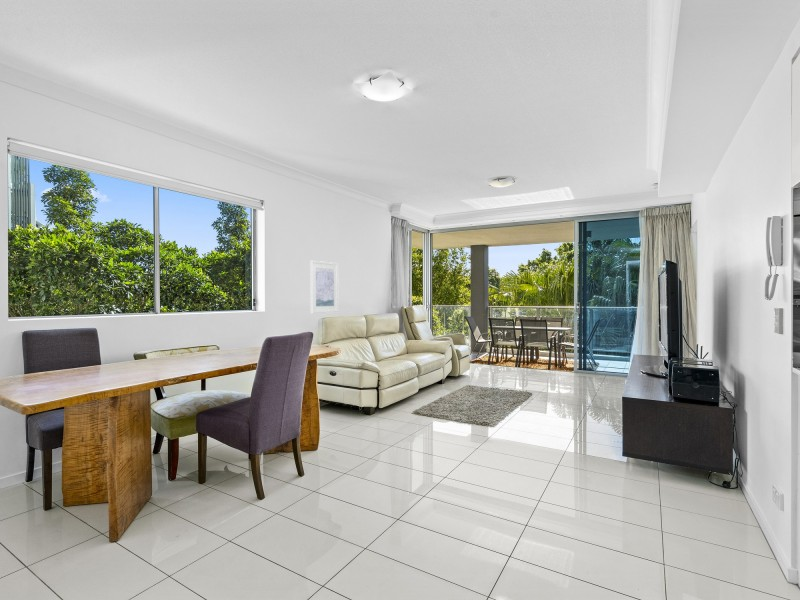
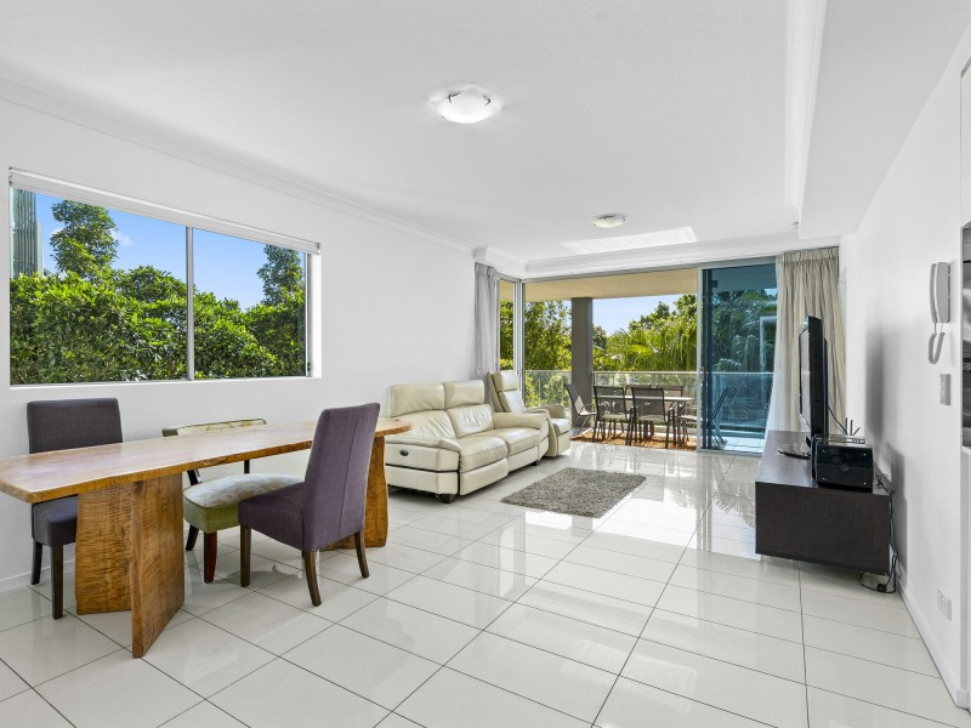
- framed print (324, 287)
